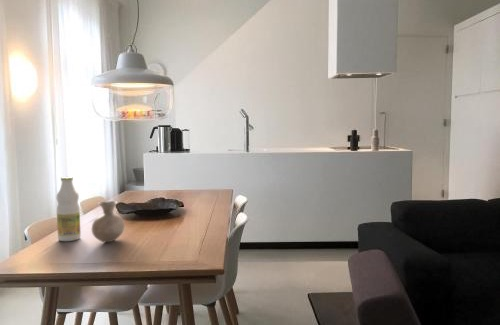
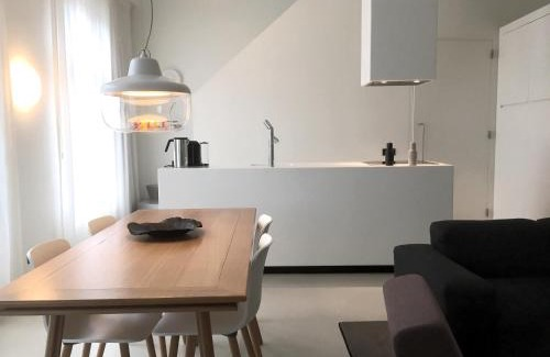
- bottle (68, 208)
- vase (108, 221)
